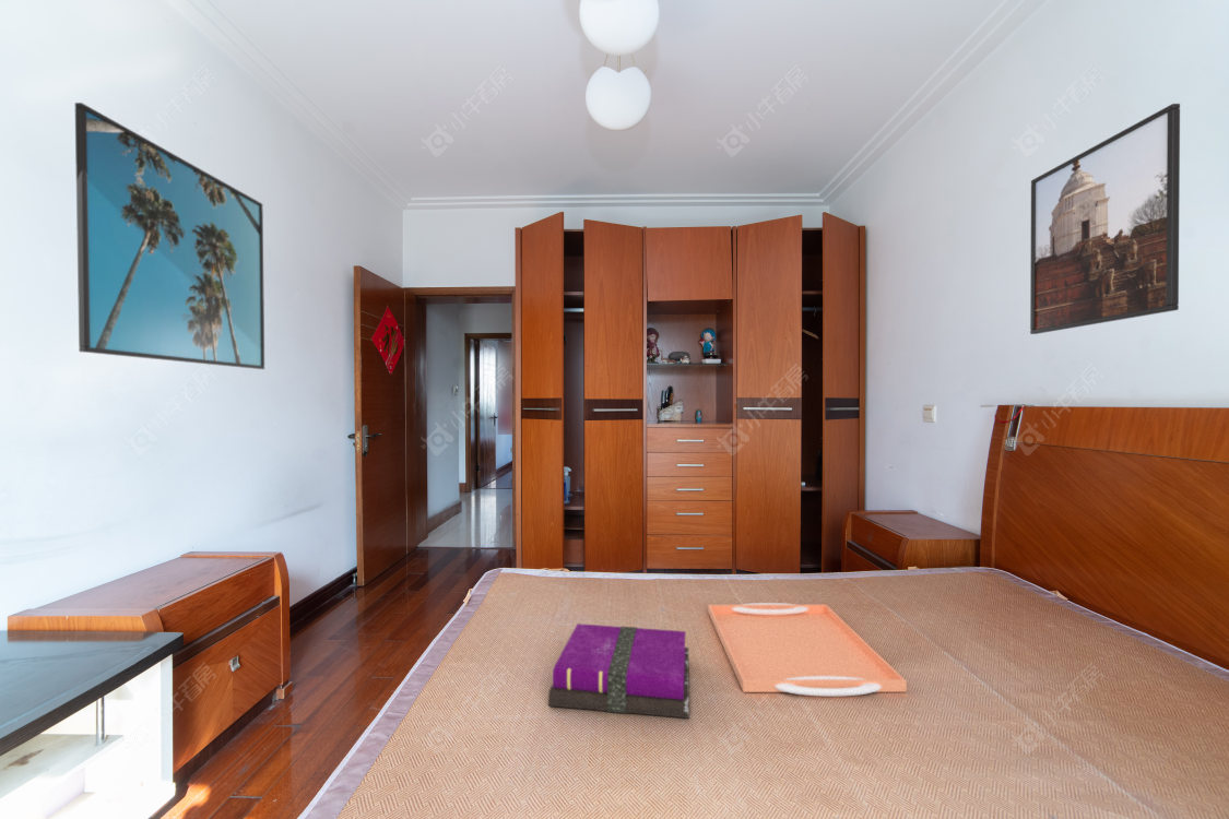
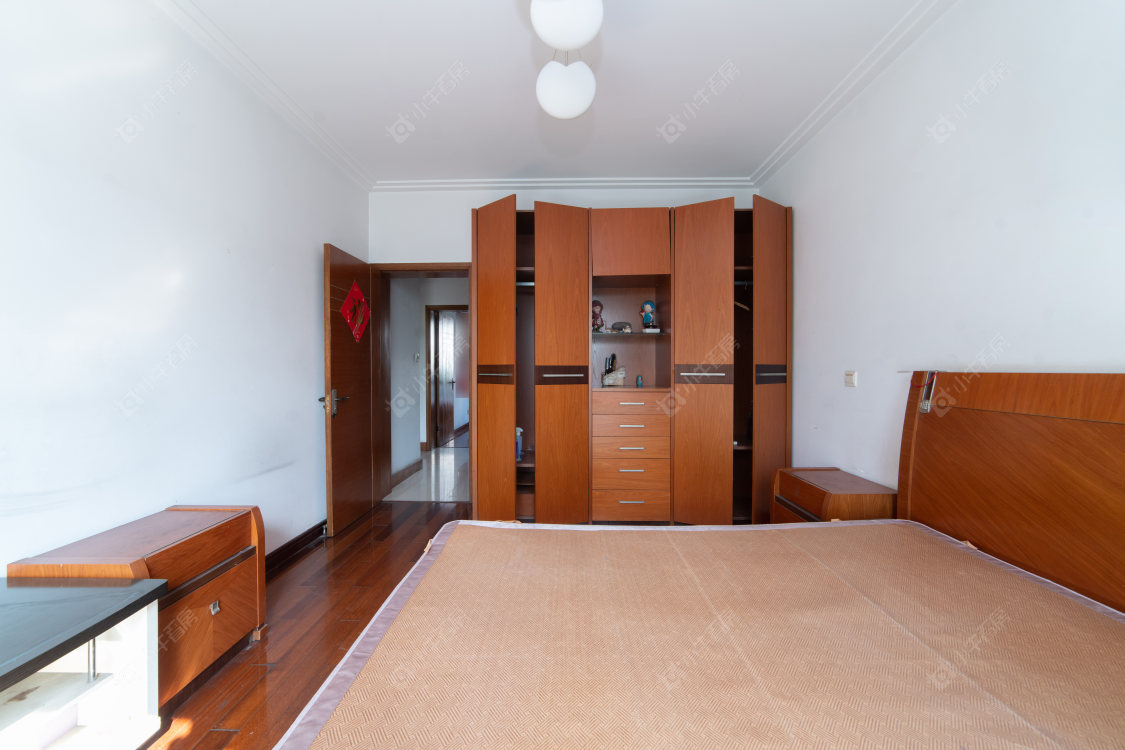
- hardback book (624, 665)
- serving tray (791, 641)
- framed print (189, 262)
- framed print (1094, 236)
